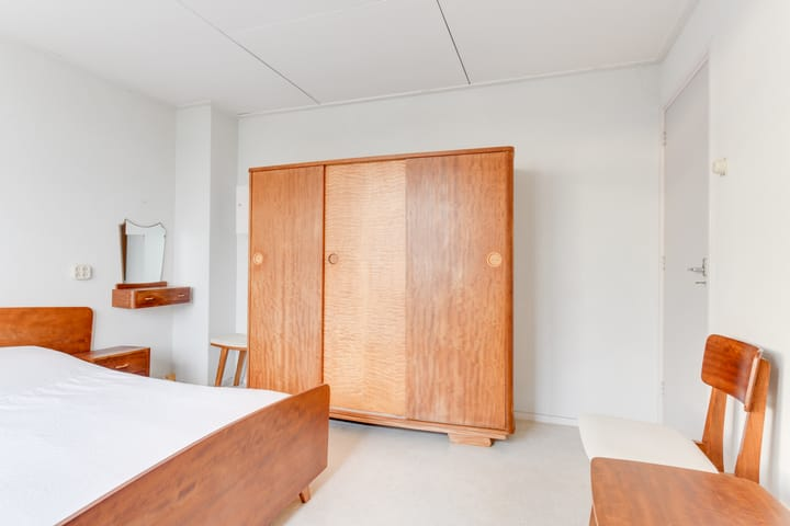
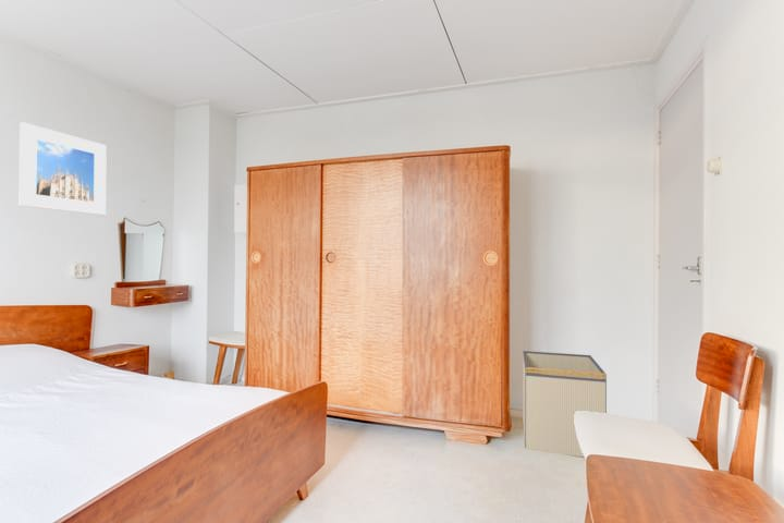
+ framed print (66, 172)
+ storage bin (560, 398)
